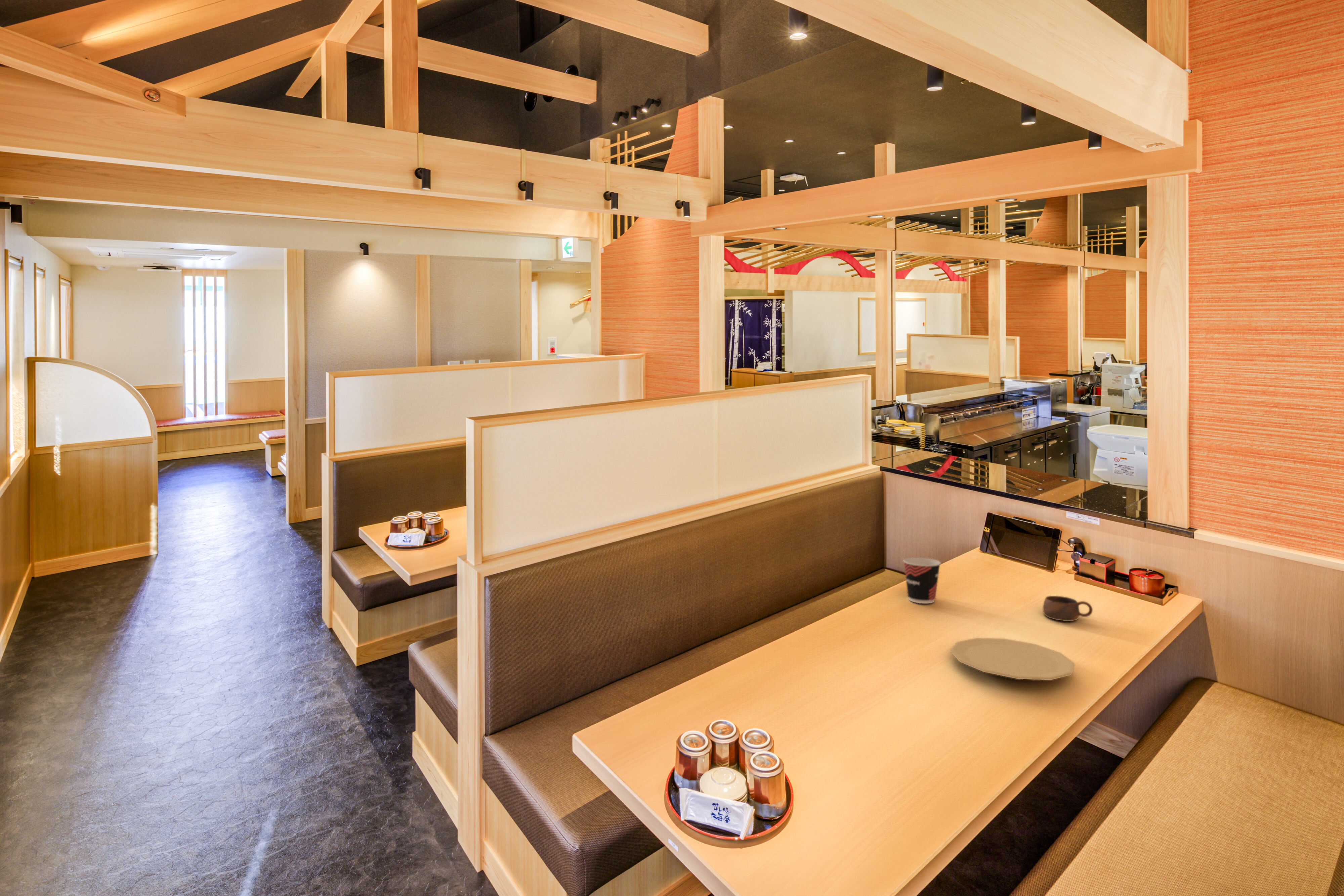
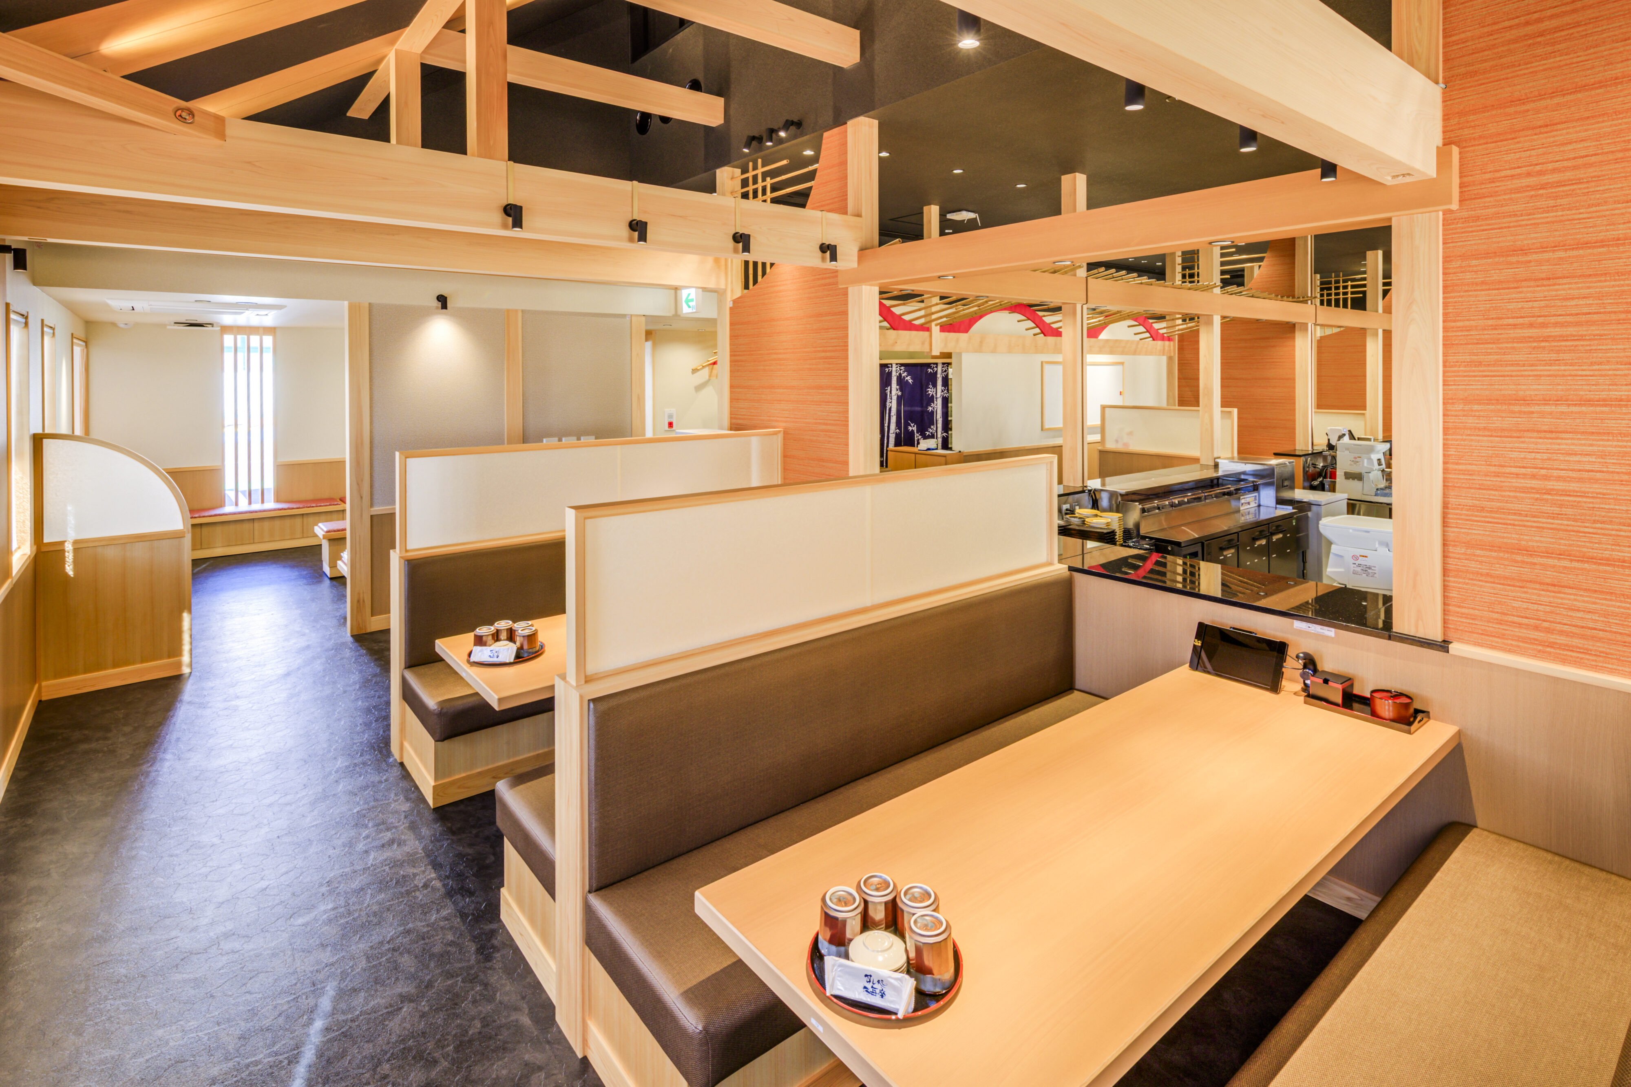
- cup (1067, 609)
- cup (922, 581)
- plate (1010, 662)
